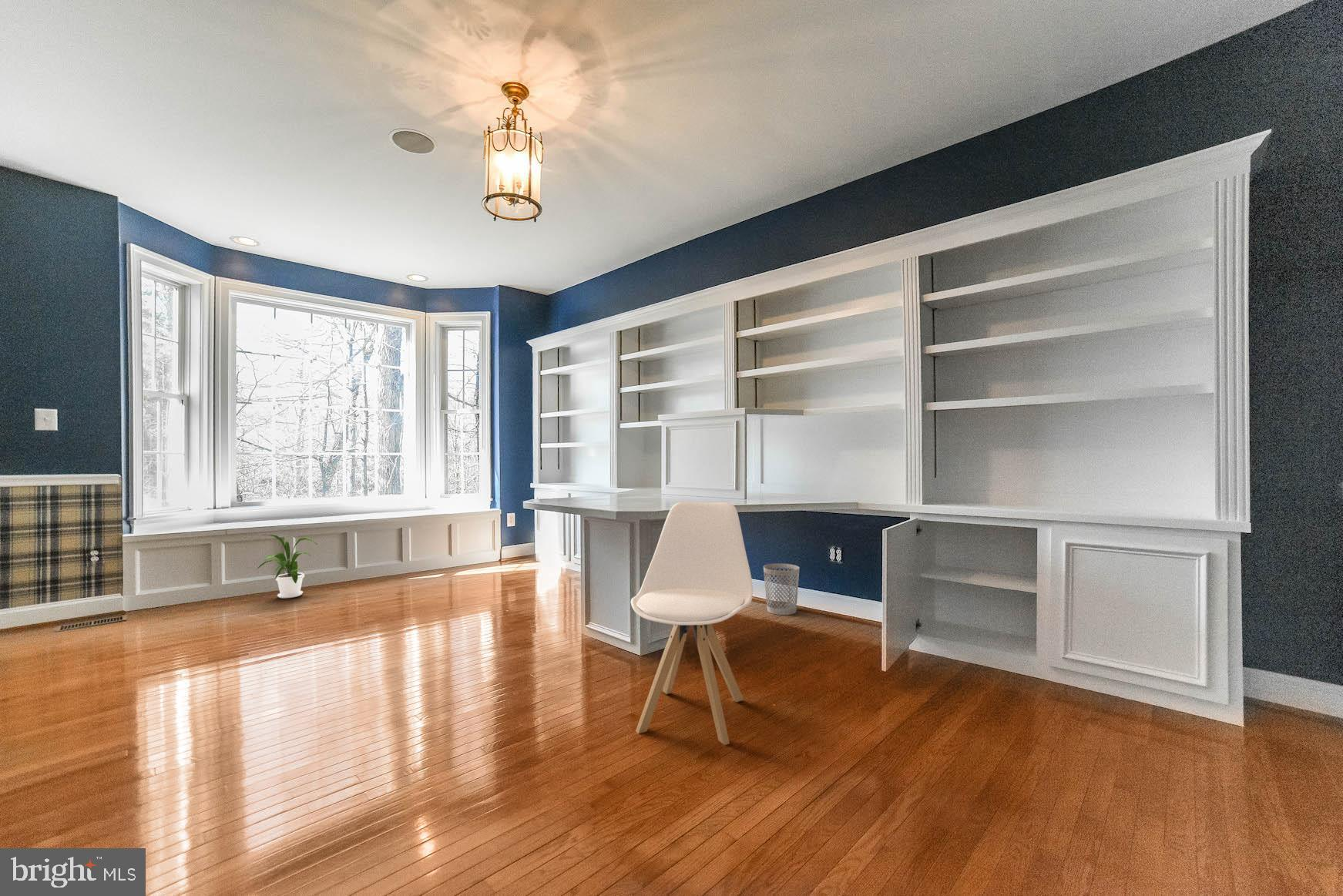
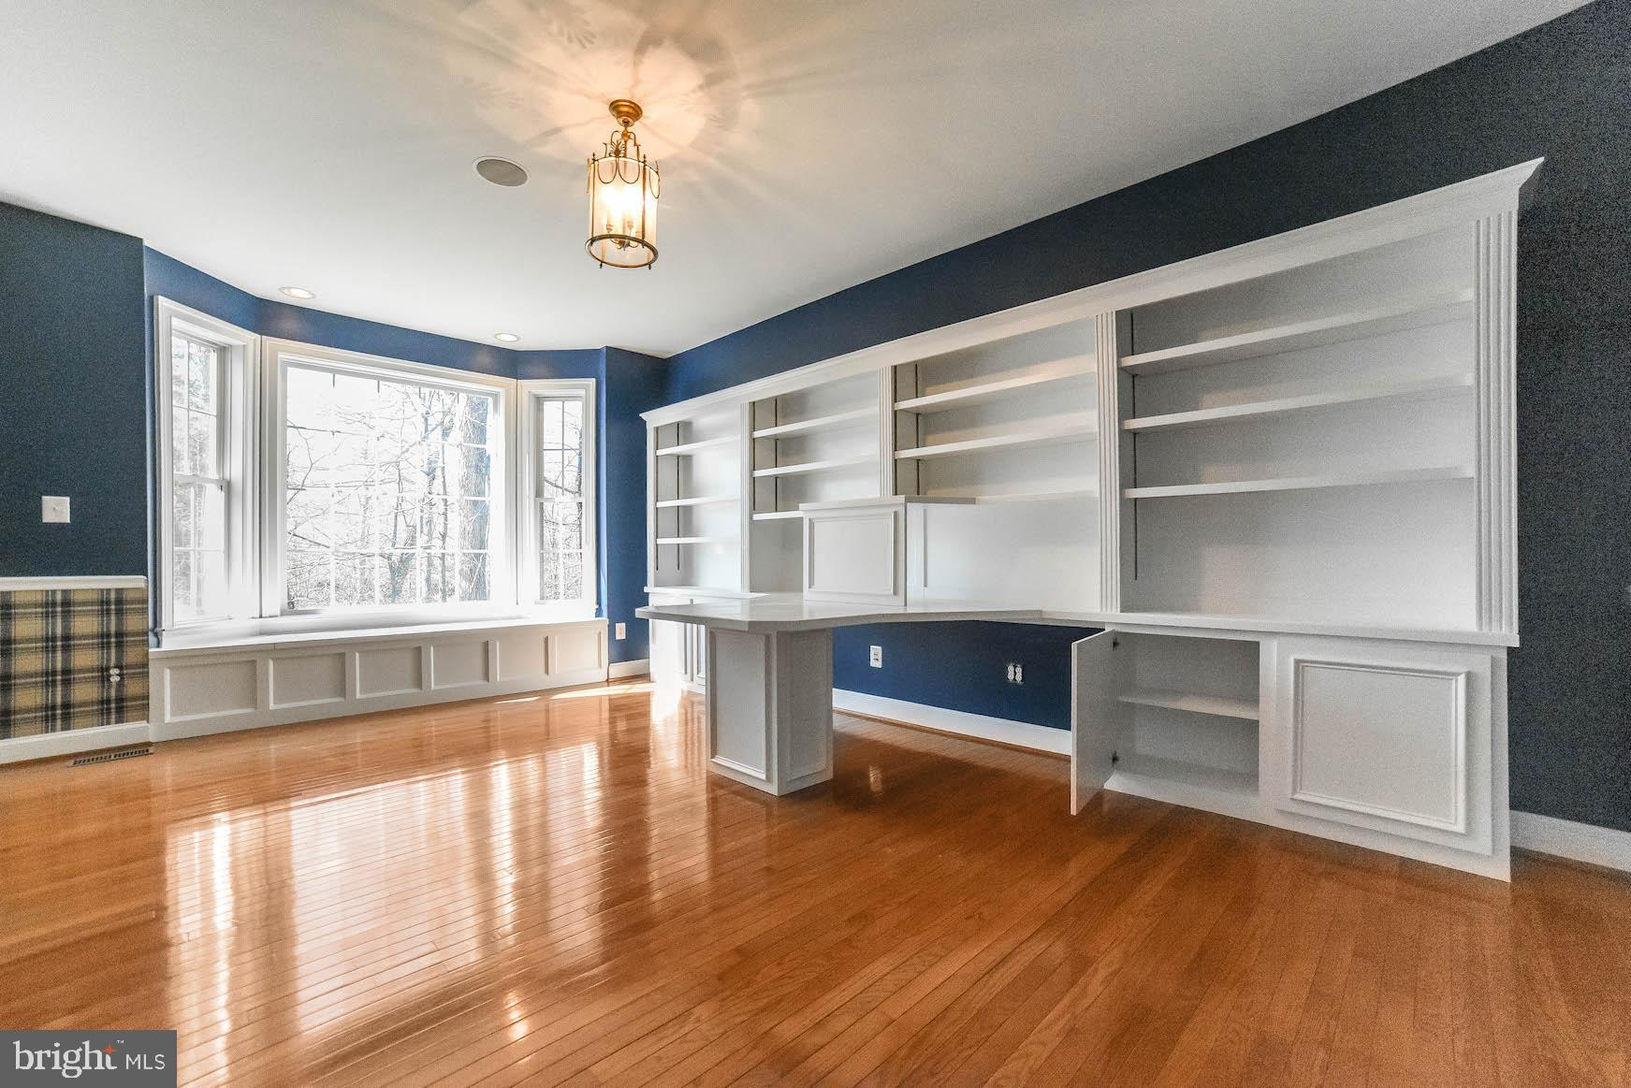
- house plant (287, 564)
- wastebasket (781, 589)
- bar stool (693, 610)
